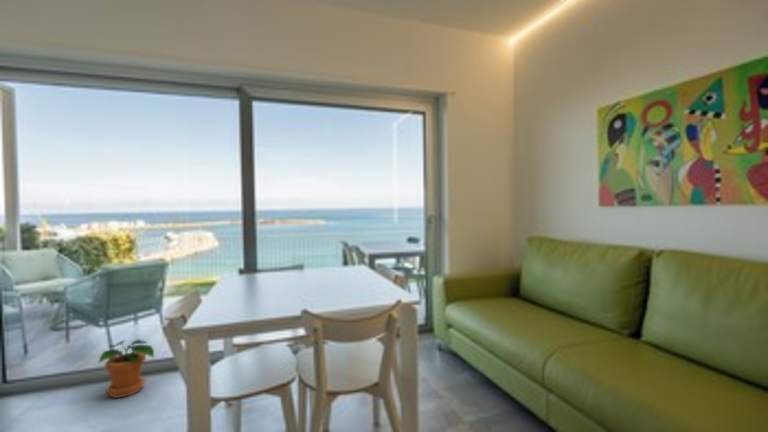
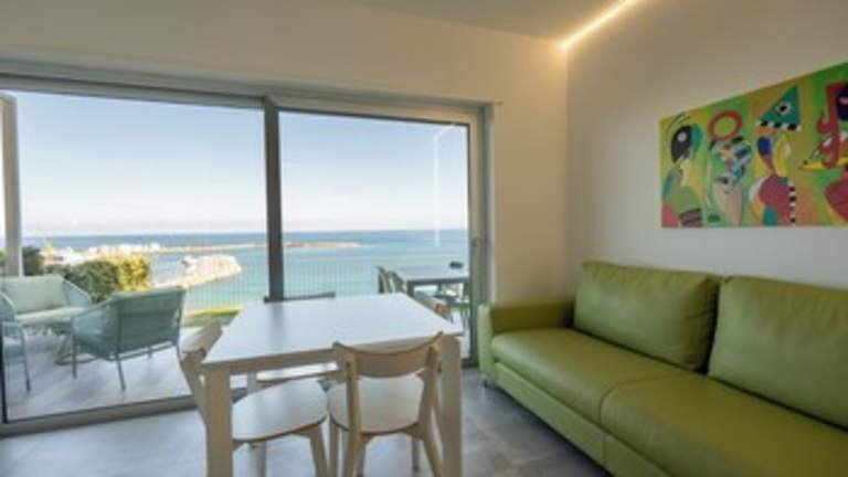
- potted plant (127, 368)
